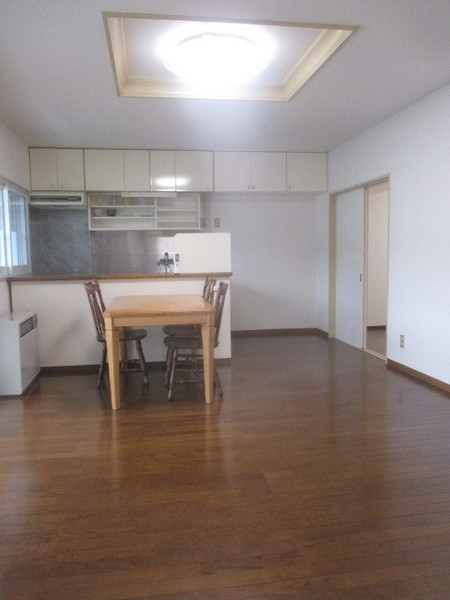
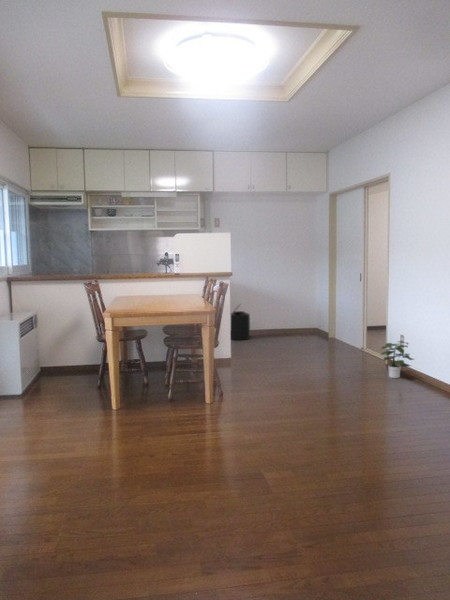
+ trash can (239, 320)
+ potted plant (394, 358)
